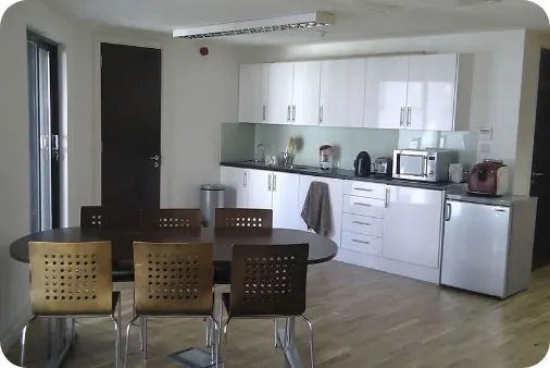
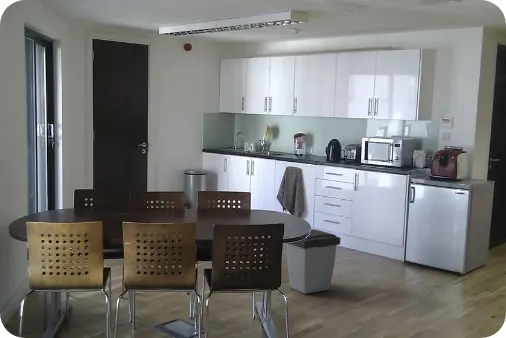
+ trash can (311, 260)
